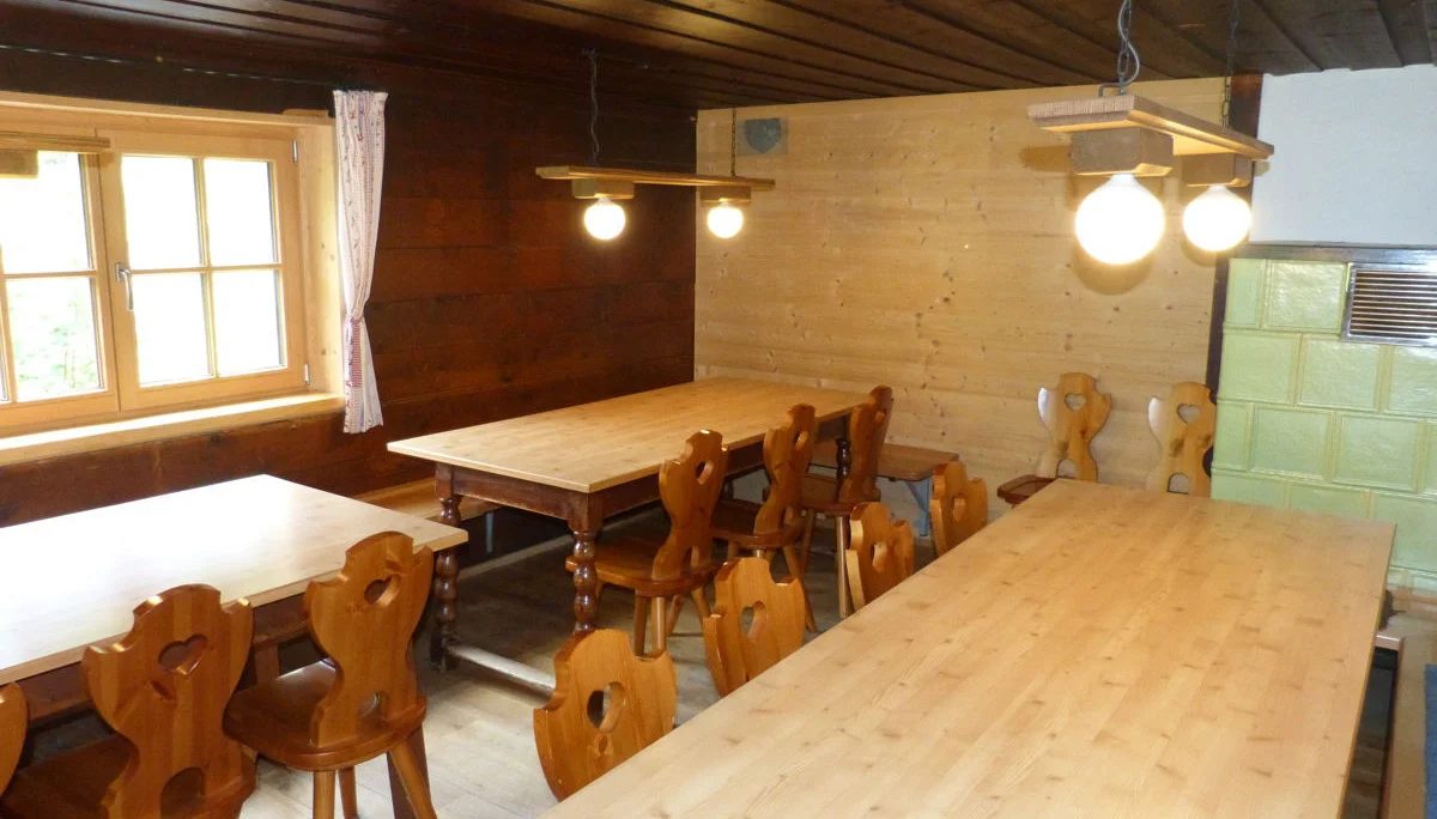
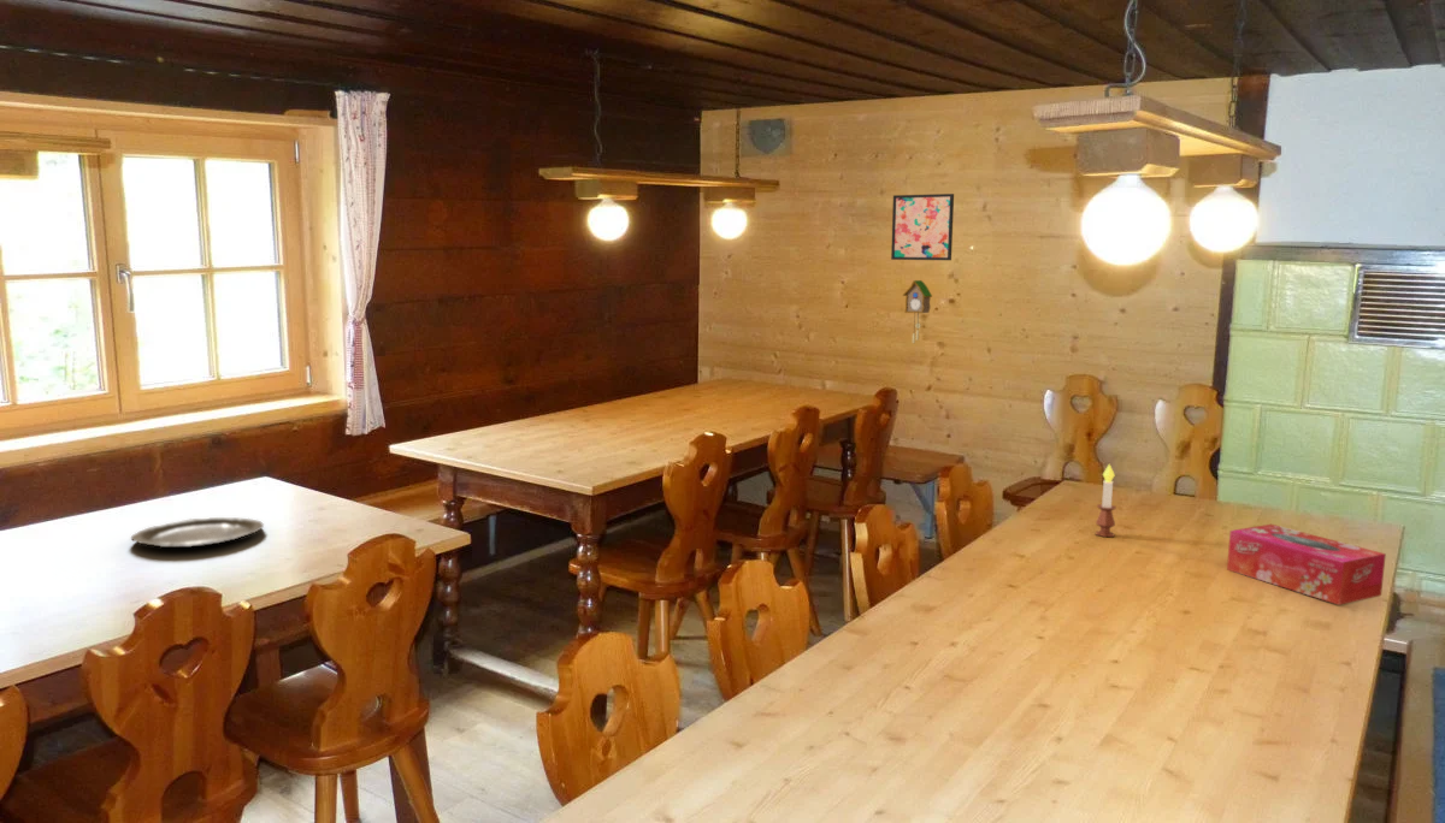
+ candle (1107, 498)
+ tissue box (1303, 562)
+ cuckoo clock (916, 312)
+ plate (199, 533)
+ wall art (921, 227)
